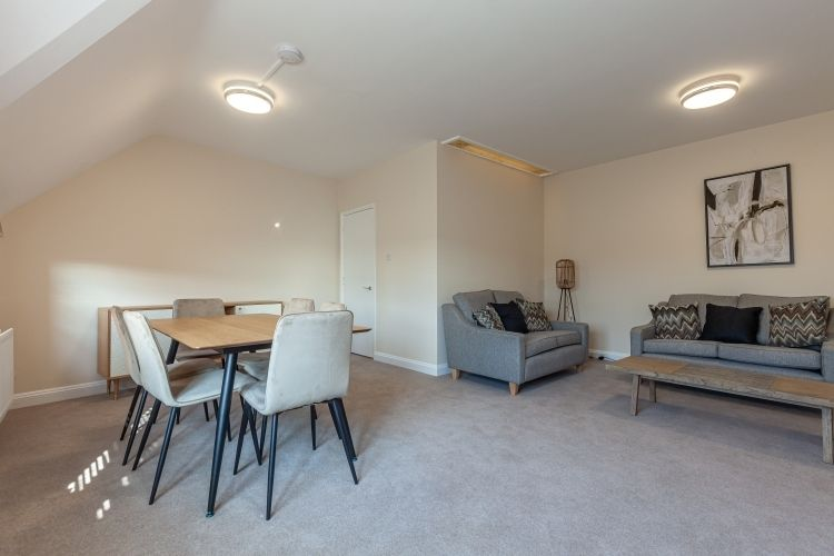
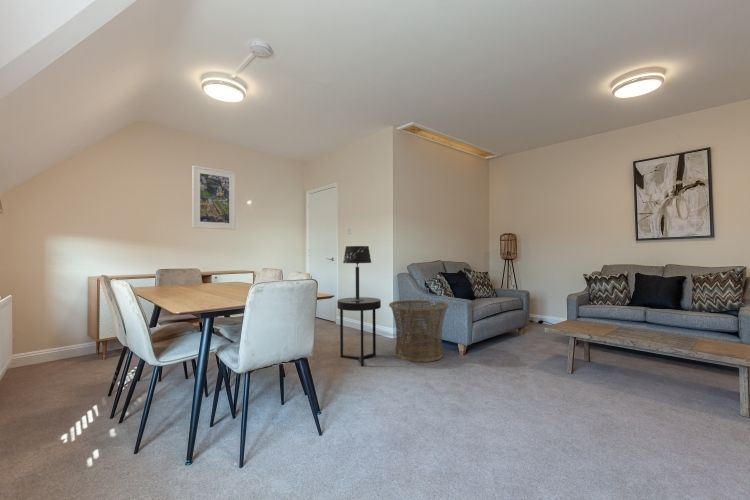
+ side table (361, 329)
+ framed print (214, 198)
+ table lamp (357, 273)
+ basket (418, 328)
